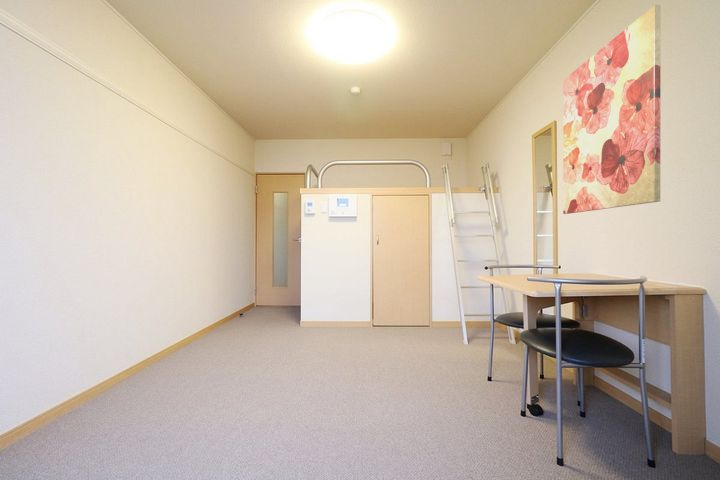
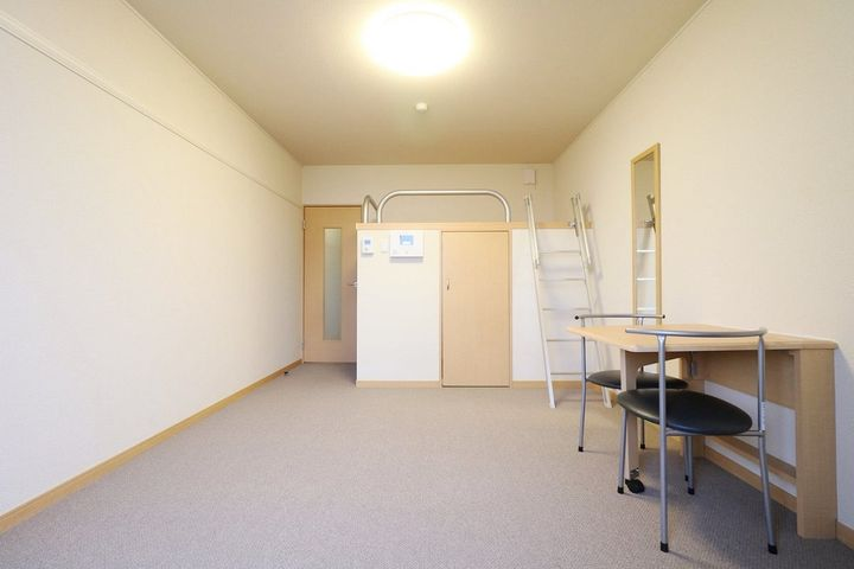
- wall art (602, 129)
